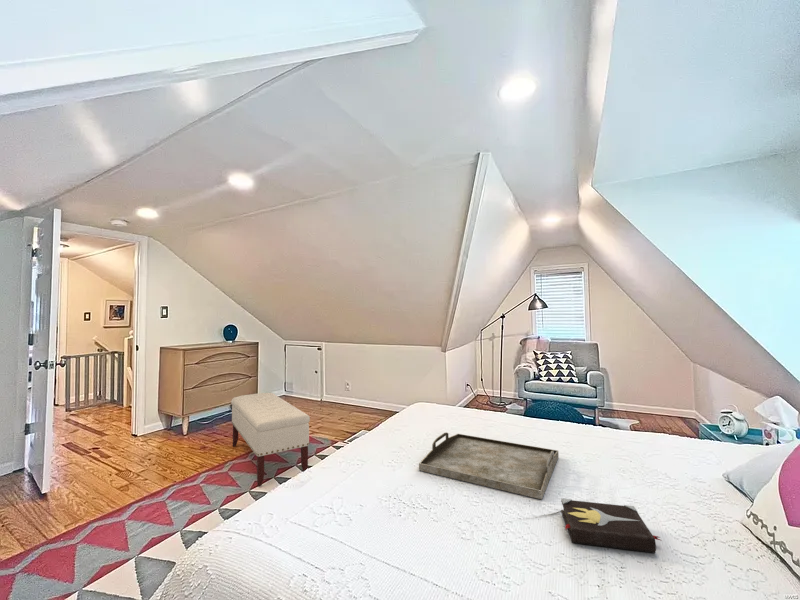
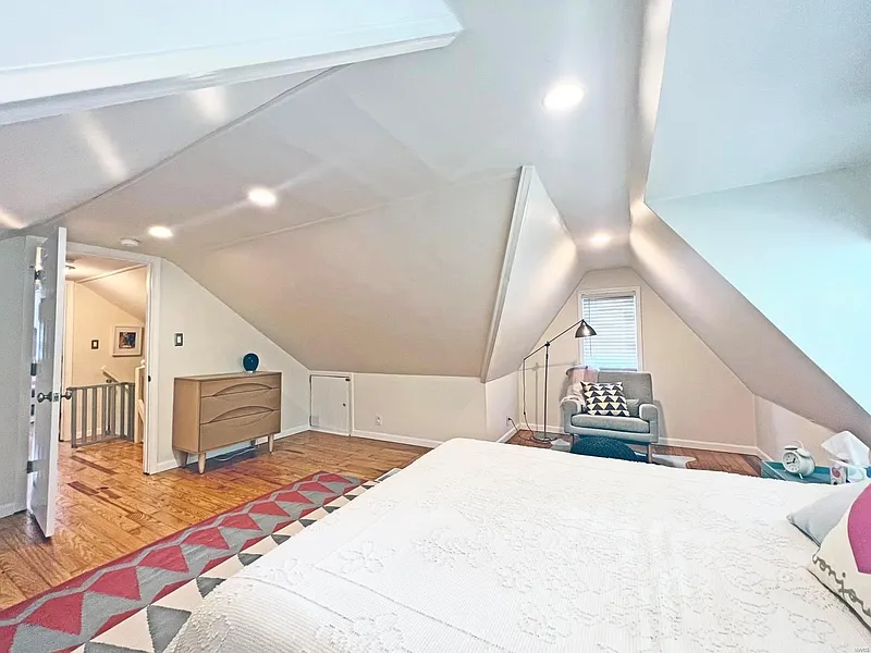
- hardback book (604, 522)
- bench (266, 431)
- serving tray (491, 453)
